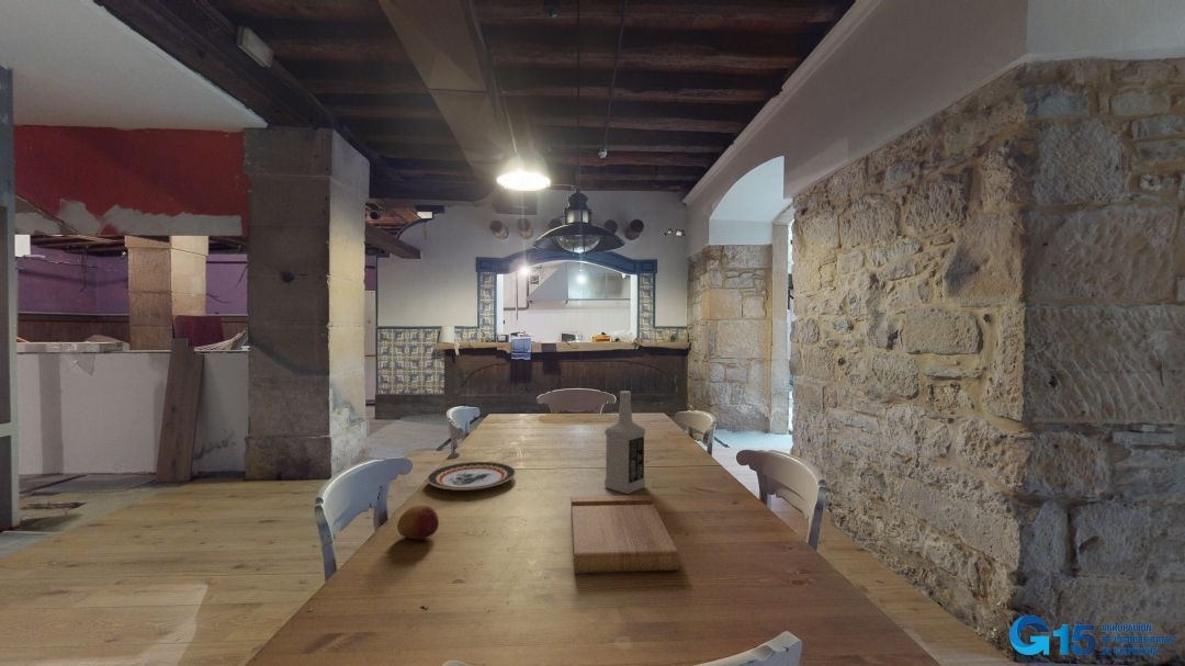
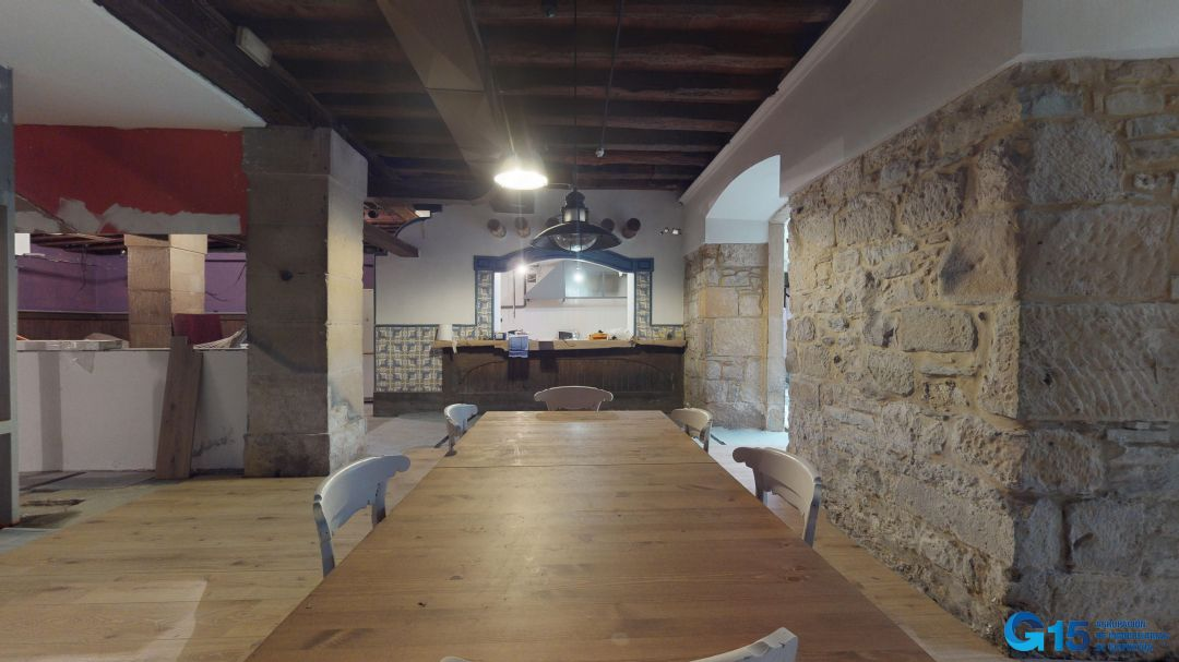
- plate (472, 477)
- fruit (417, 521)
- vodka (624, 439)
- cutting board (617, 528)
